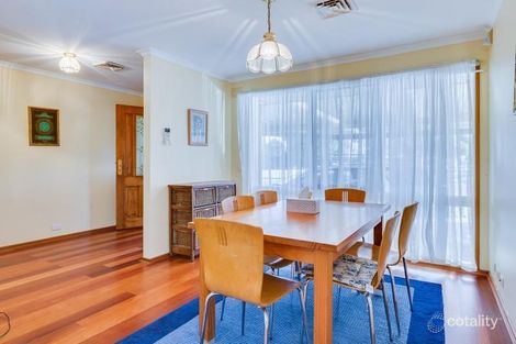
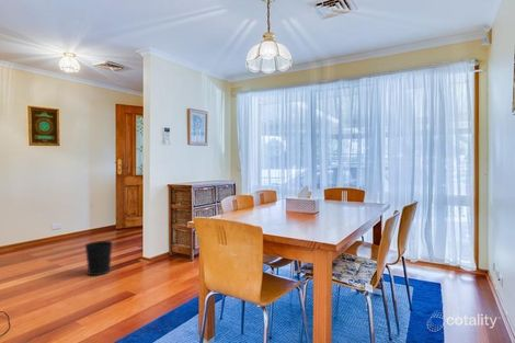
+ wastebasket (99, 258)
